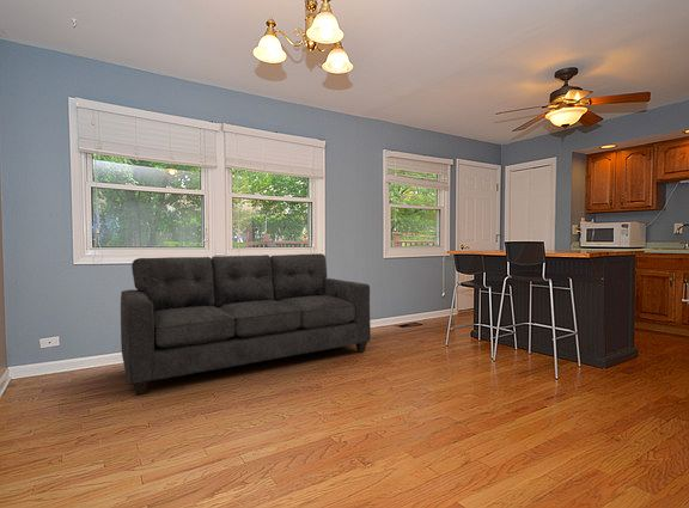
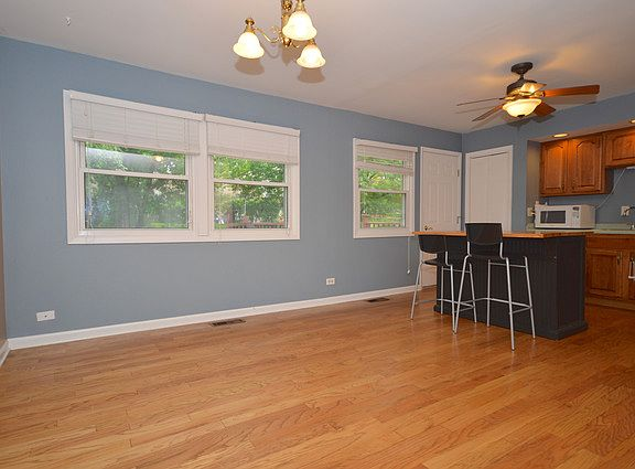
- sofa (252, 307)
